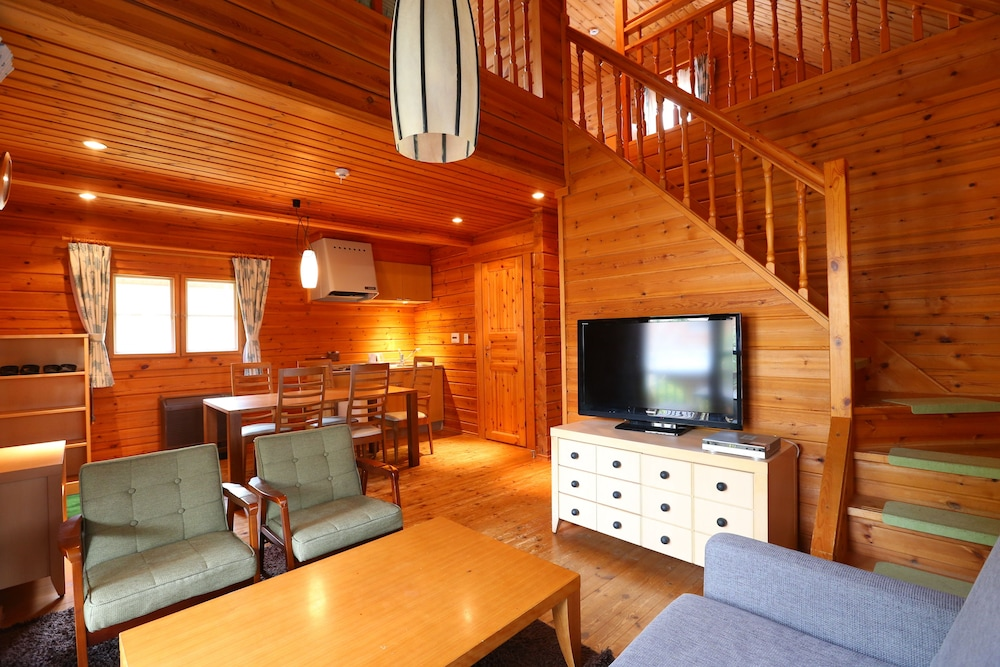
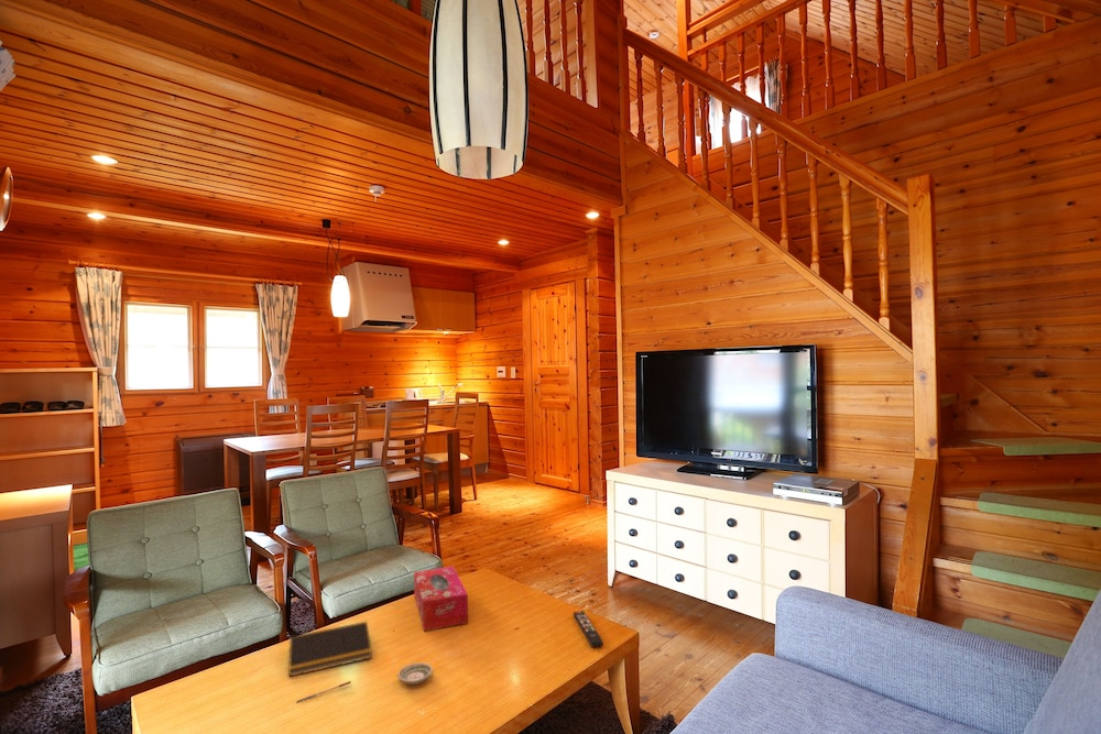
+ remote control (587, 627)
+ notepad (330, 646)
+ saucer (415, 675)
+ tissue box (439, 595)
+ pen (324, 691)
